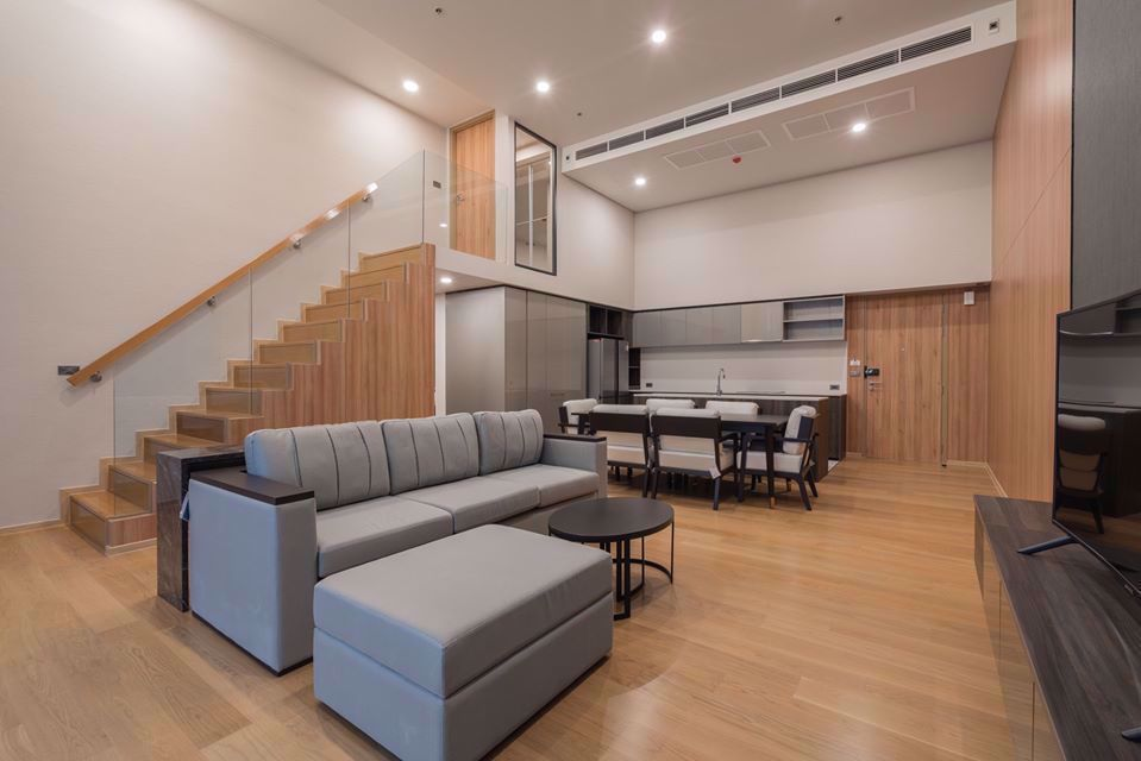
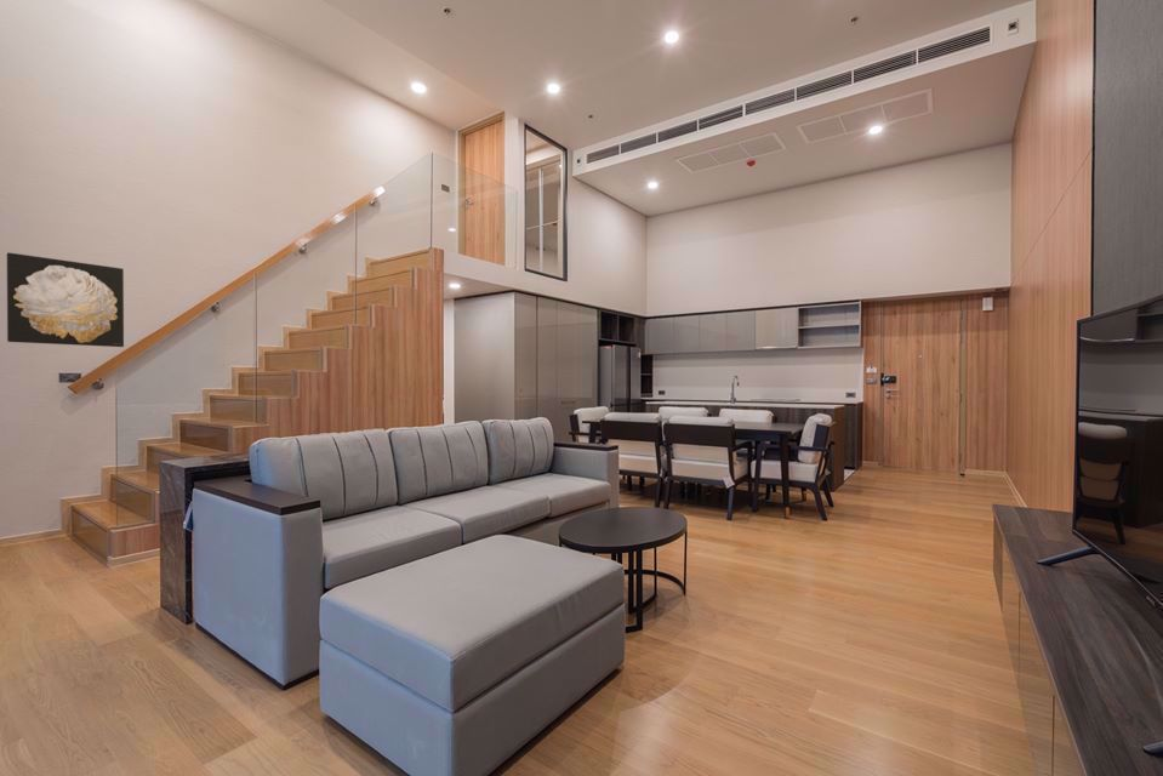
+ wall art (68, 302)
